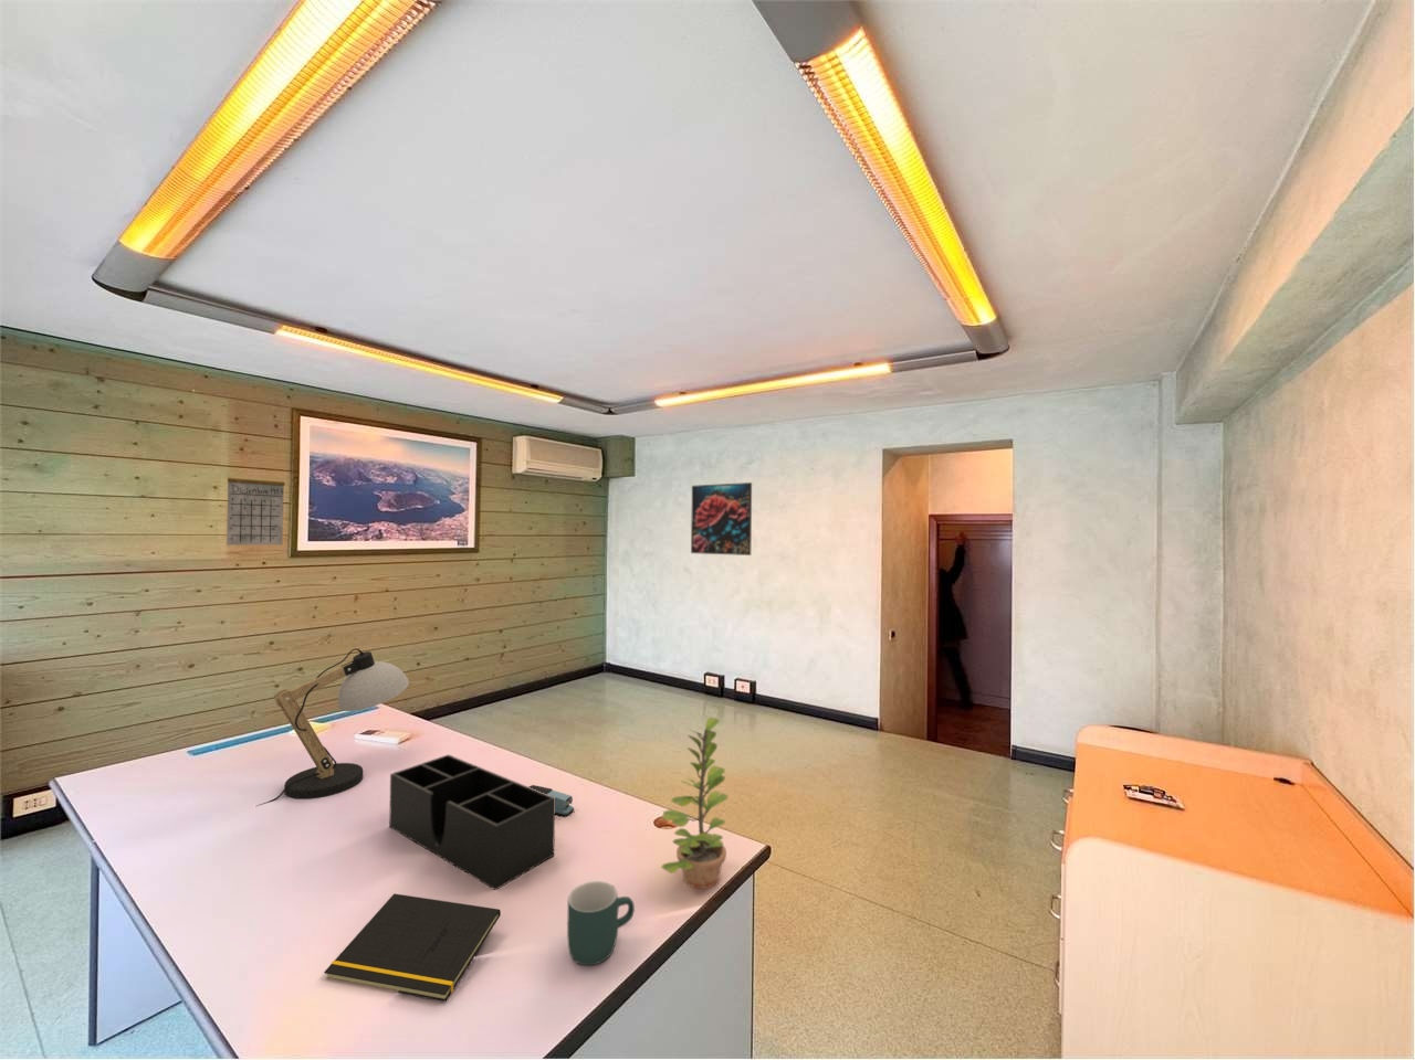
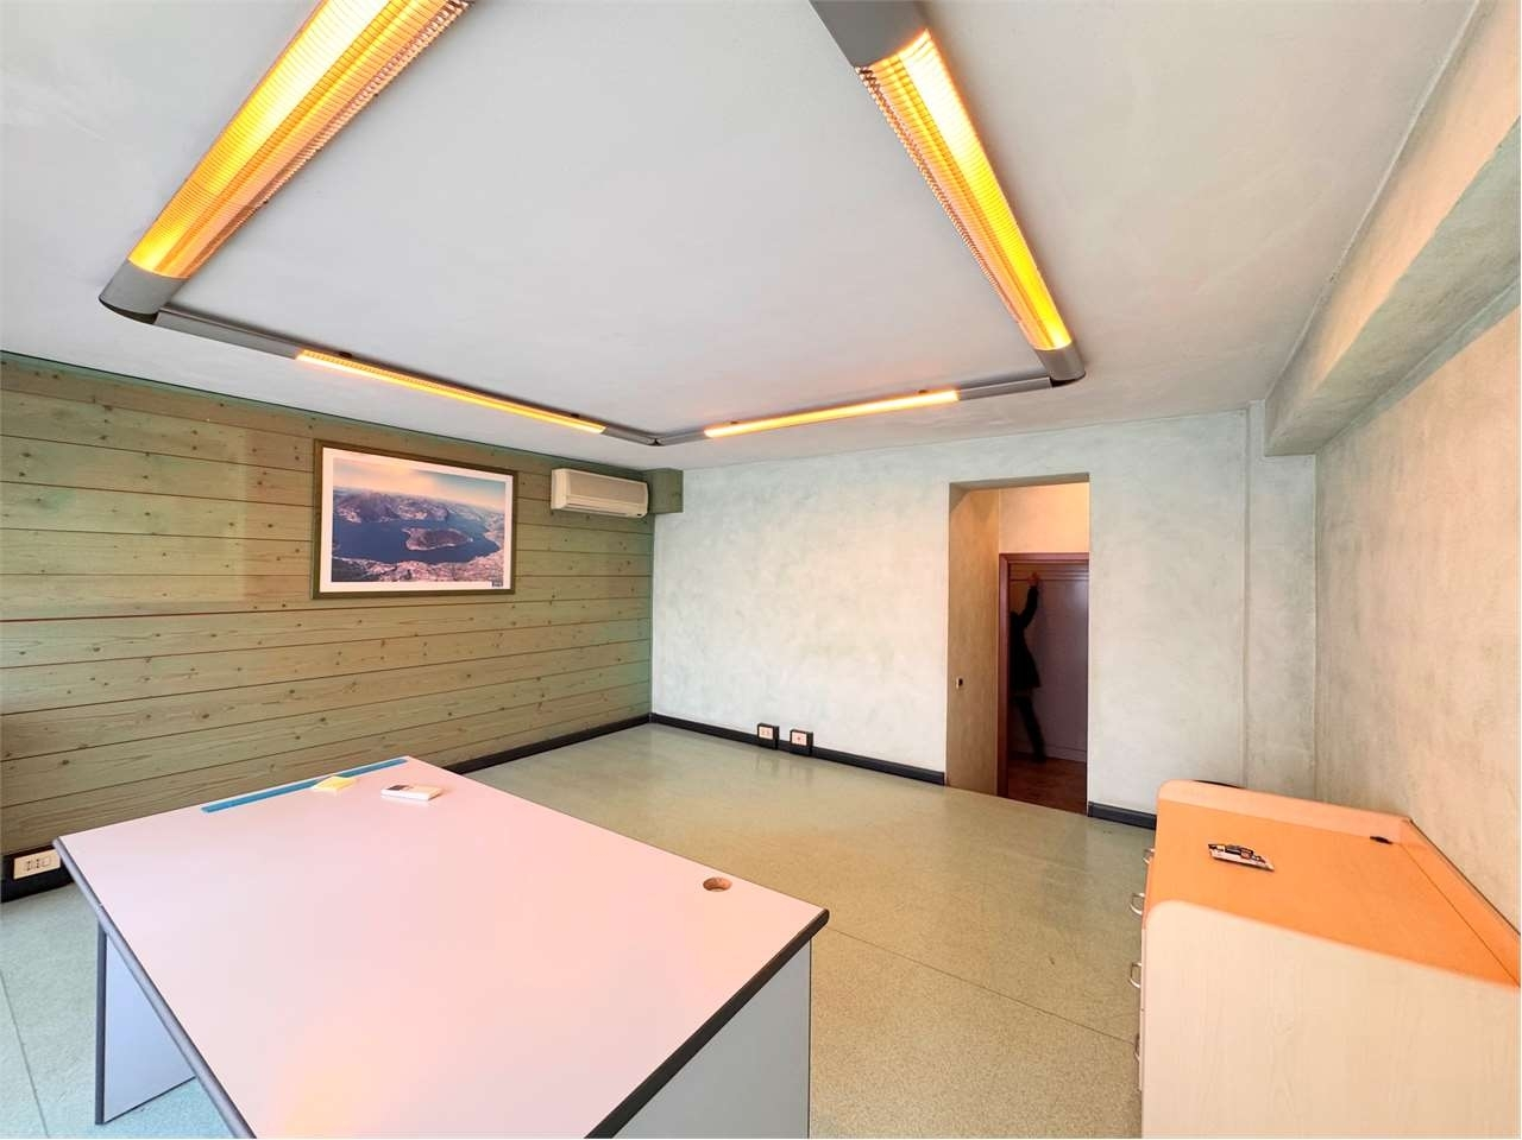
- notepad (417, 942)
- calendar (256, 504)
- plant (696, 803)
- desk organizer (468, 813)
- stapler (549, 795)
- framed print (720, 519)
- mug (598, 917)
- desk lamp (341, 709)
